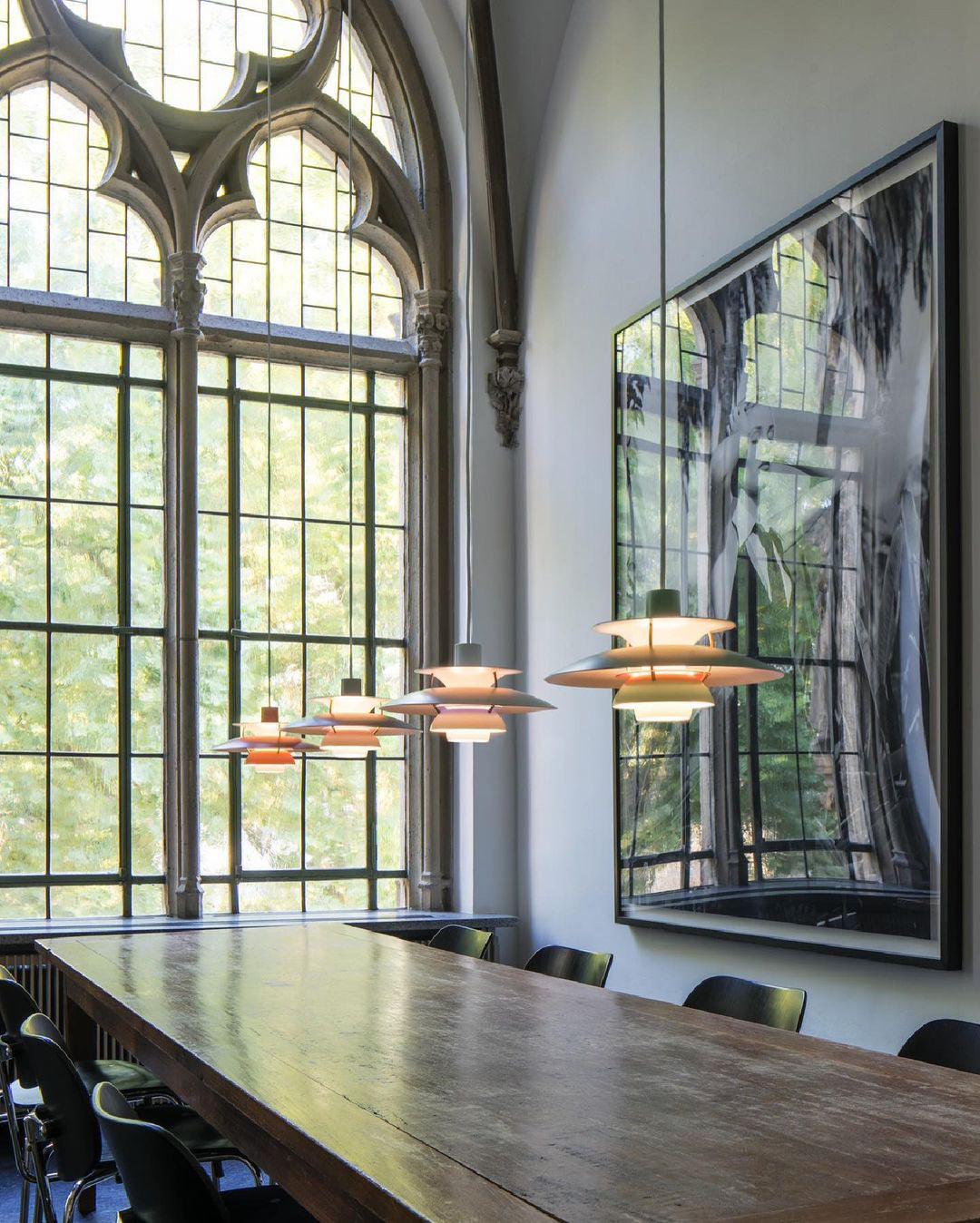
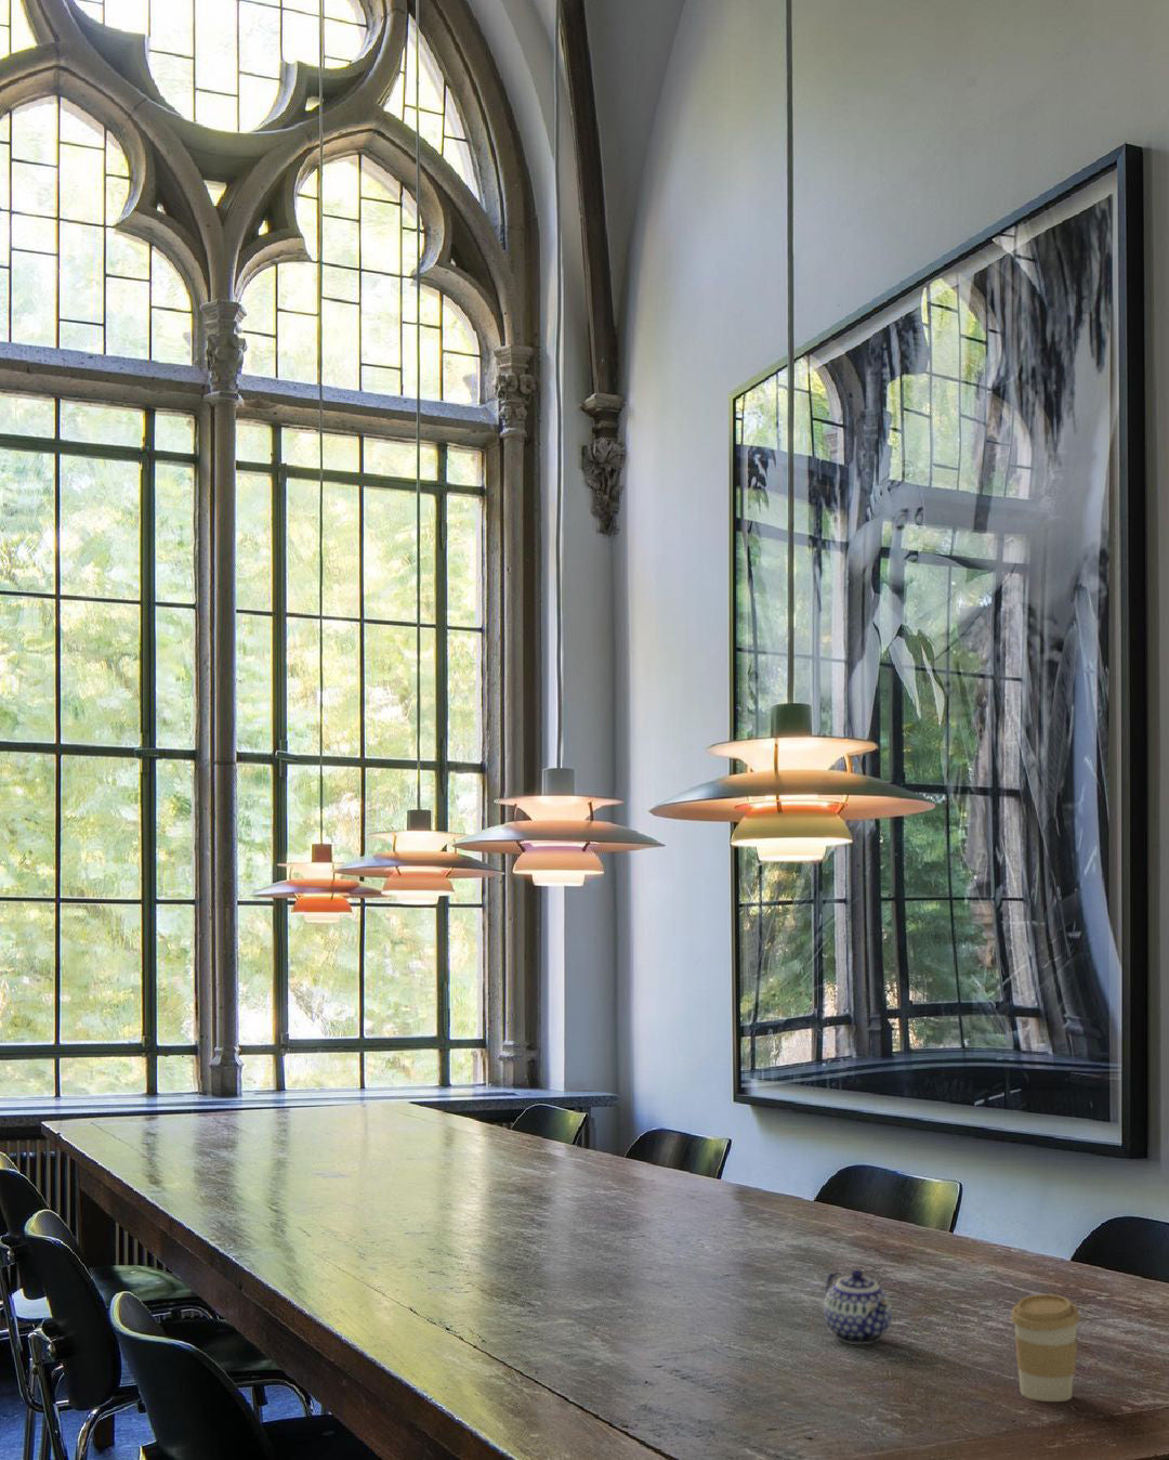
+ coffee cup (1045, 1347)
+ teapot (858, 1302)
